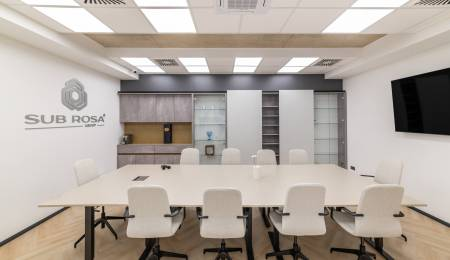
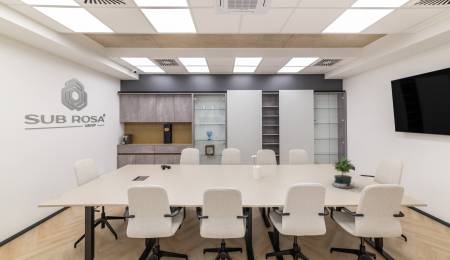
+ potted plant (344, 172)
